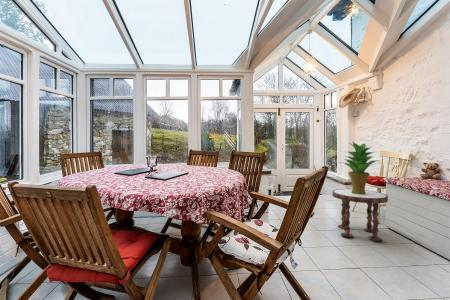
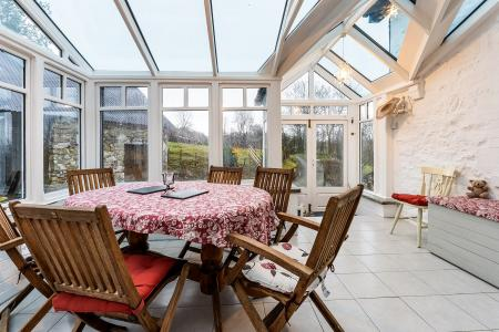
- side table (367, 213)
- potted plant (358, 167)
